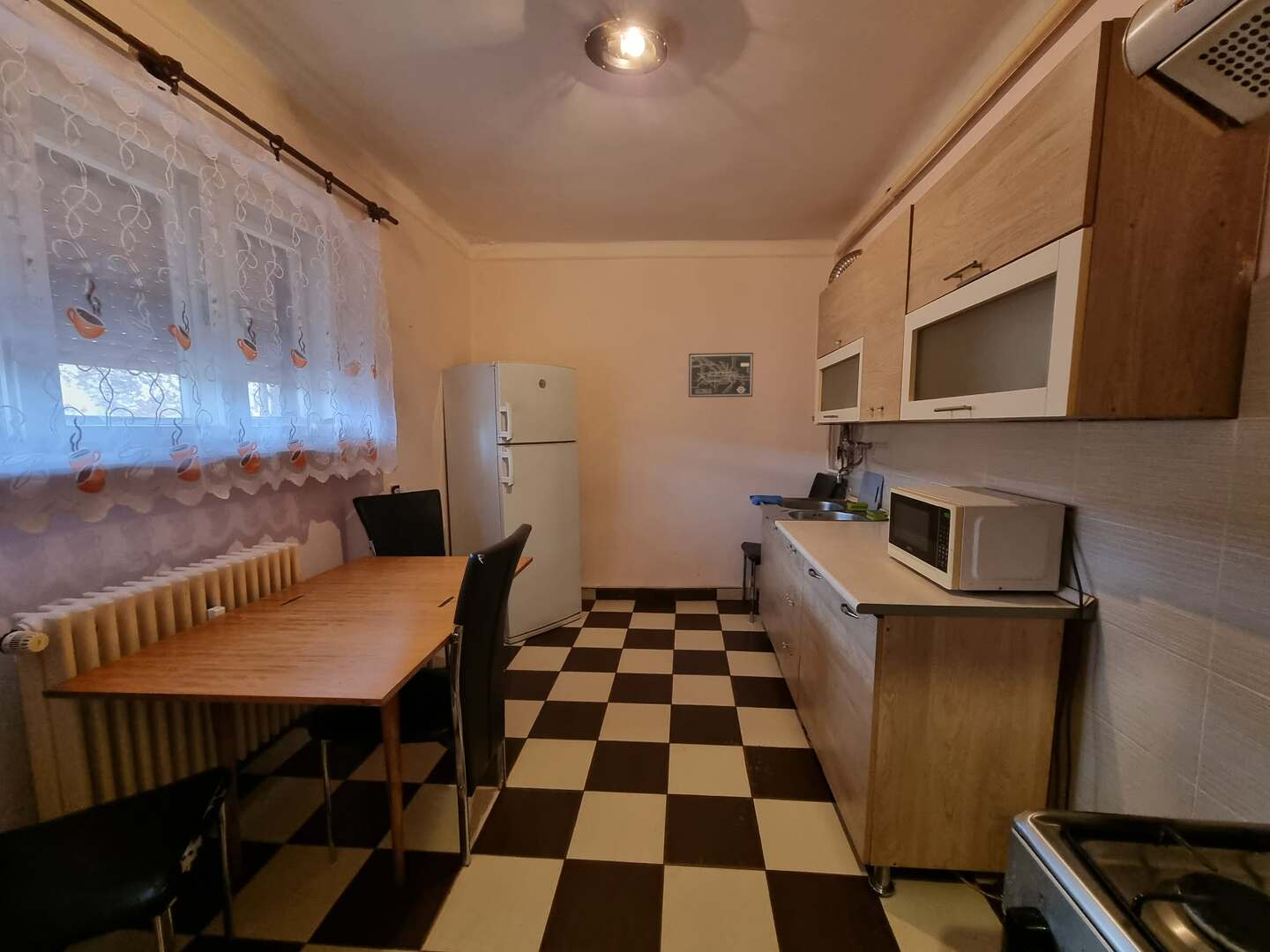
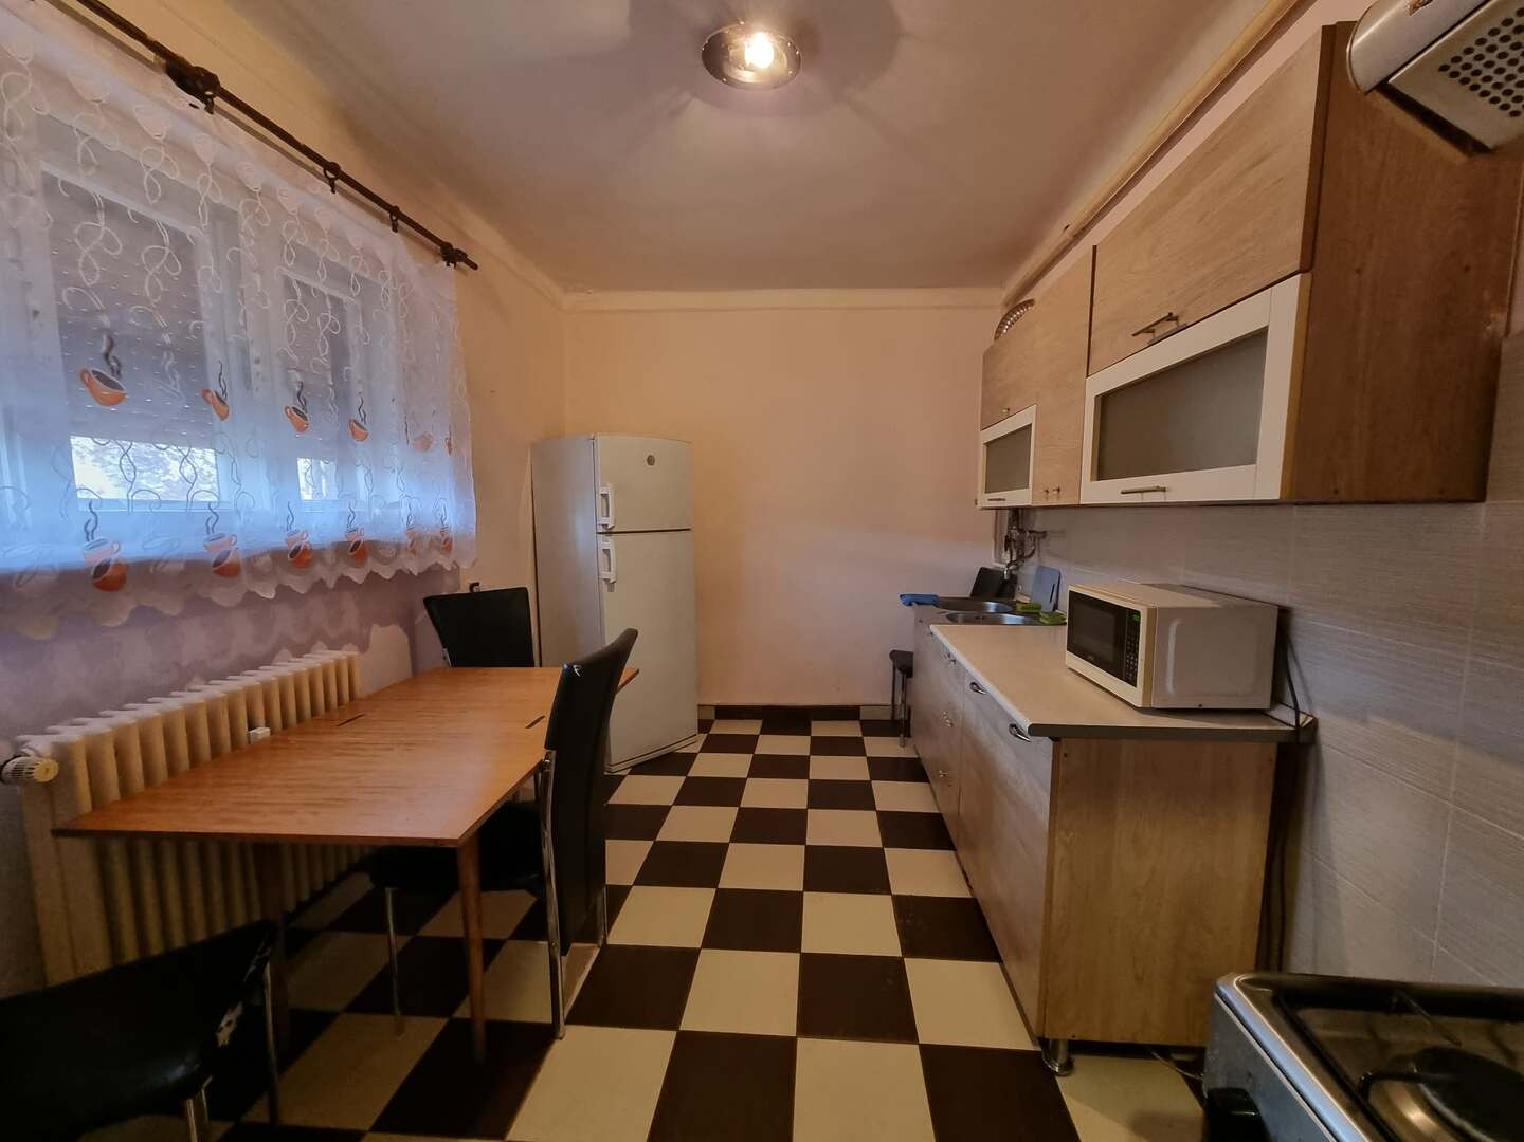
- wall art (720, 375)
